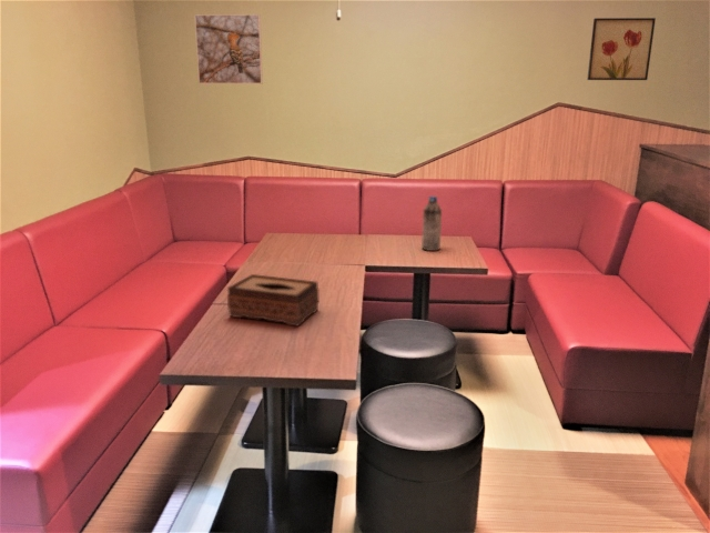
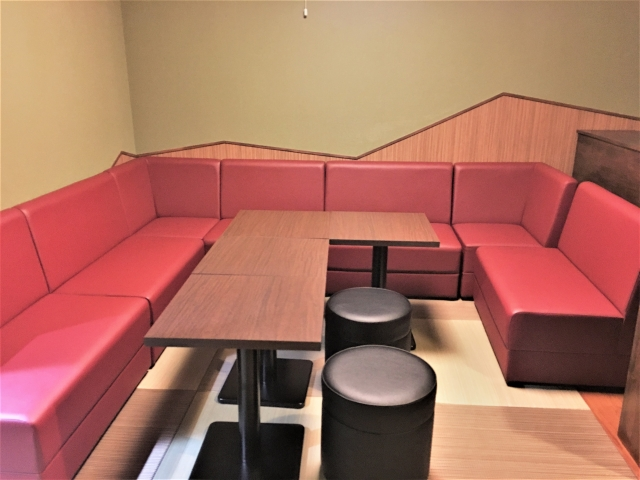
- tissue box (274, 299)
- water bottle (432, 222)
- wall art (620, 49)
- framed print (229, 49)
